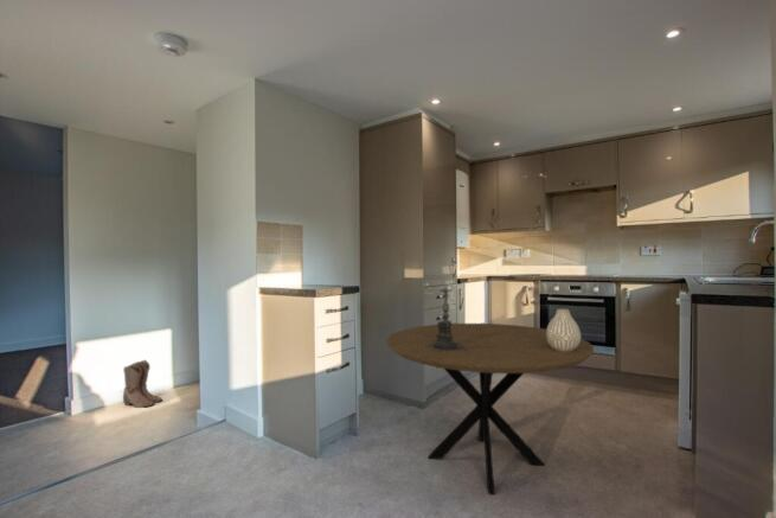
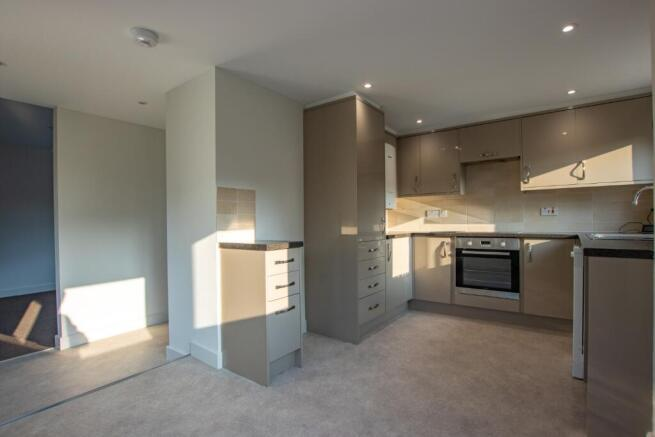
- vase (563, 328)
- boots (142, 382)
- dining table (483, 399)
- candle holder (445, 313)
